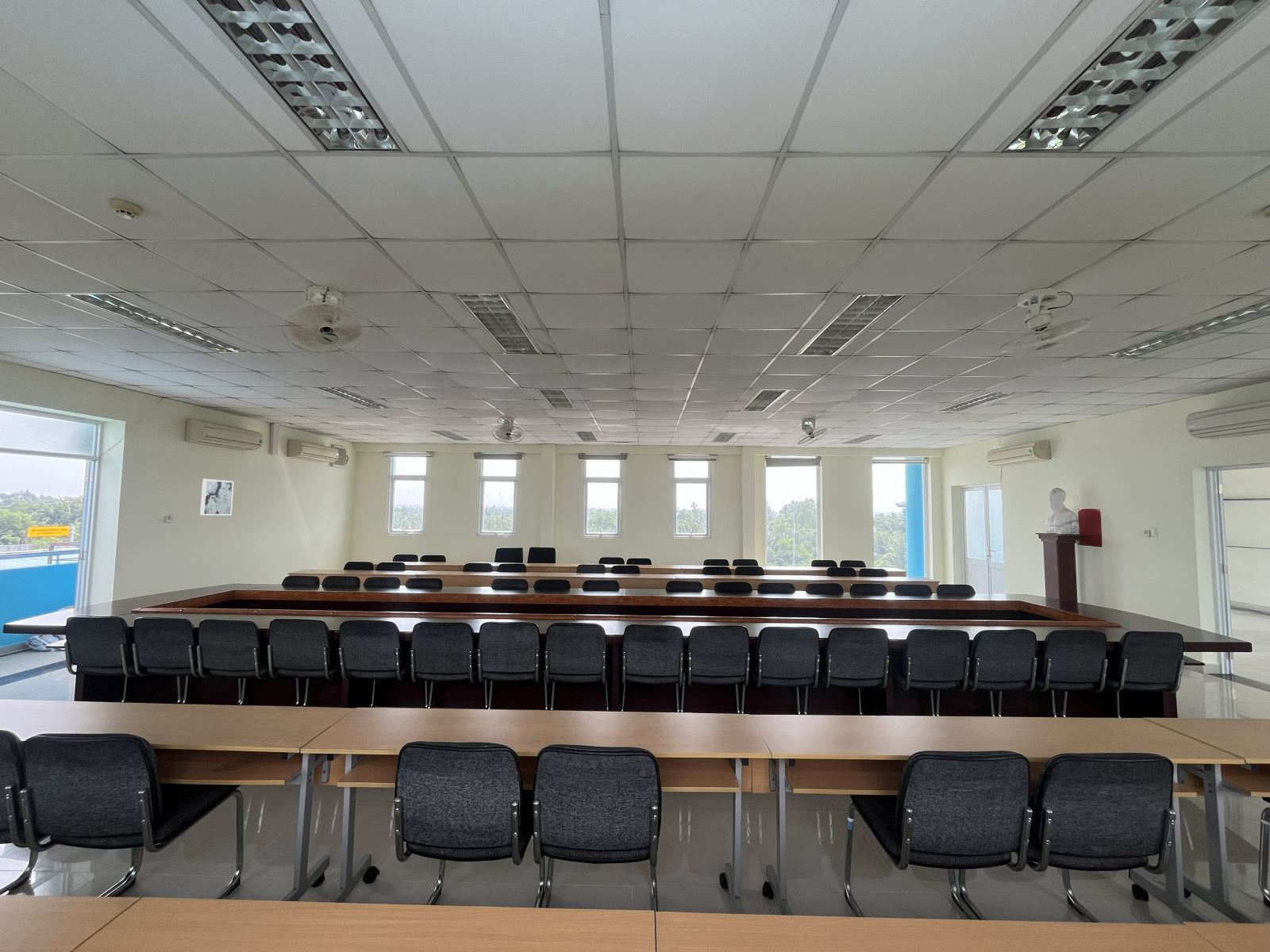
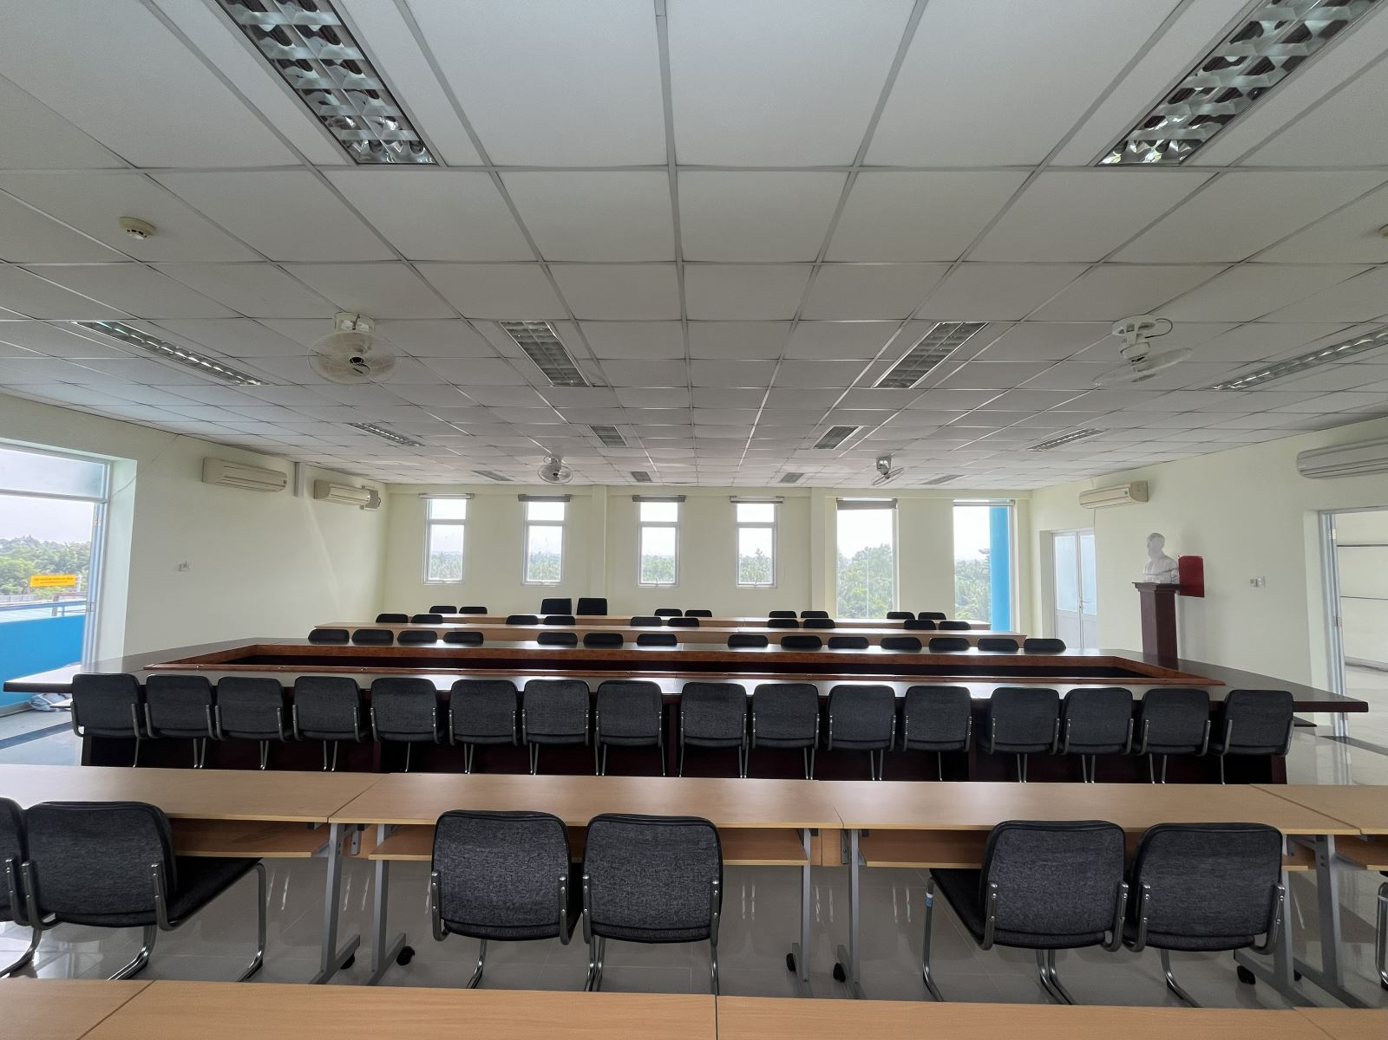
- wall art (217, 497)
